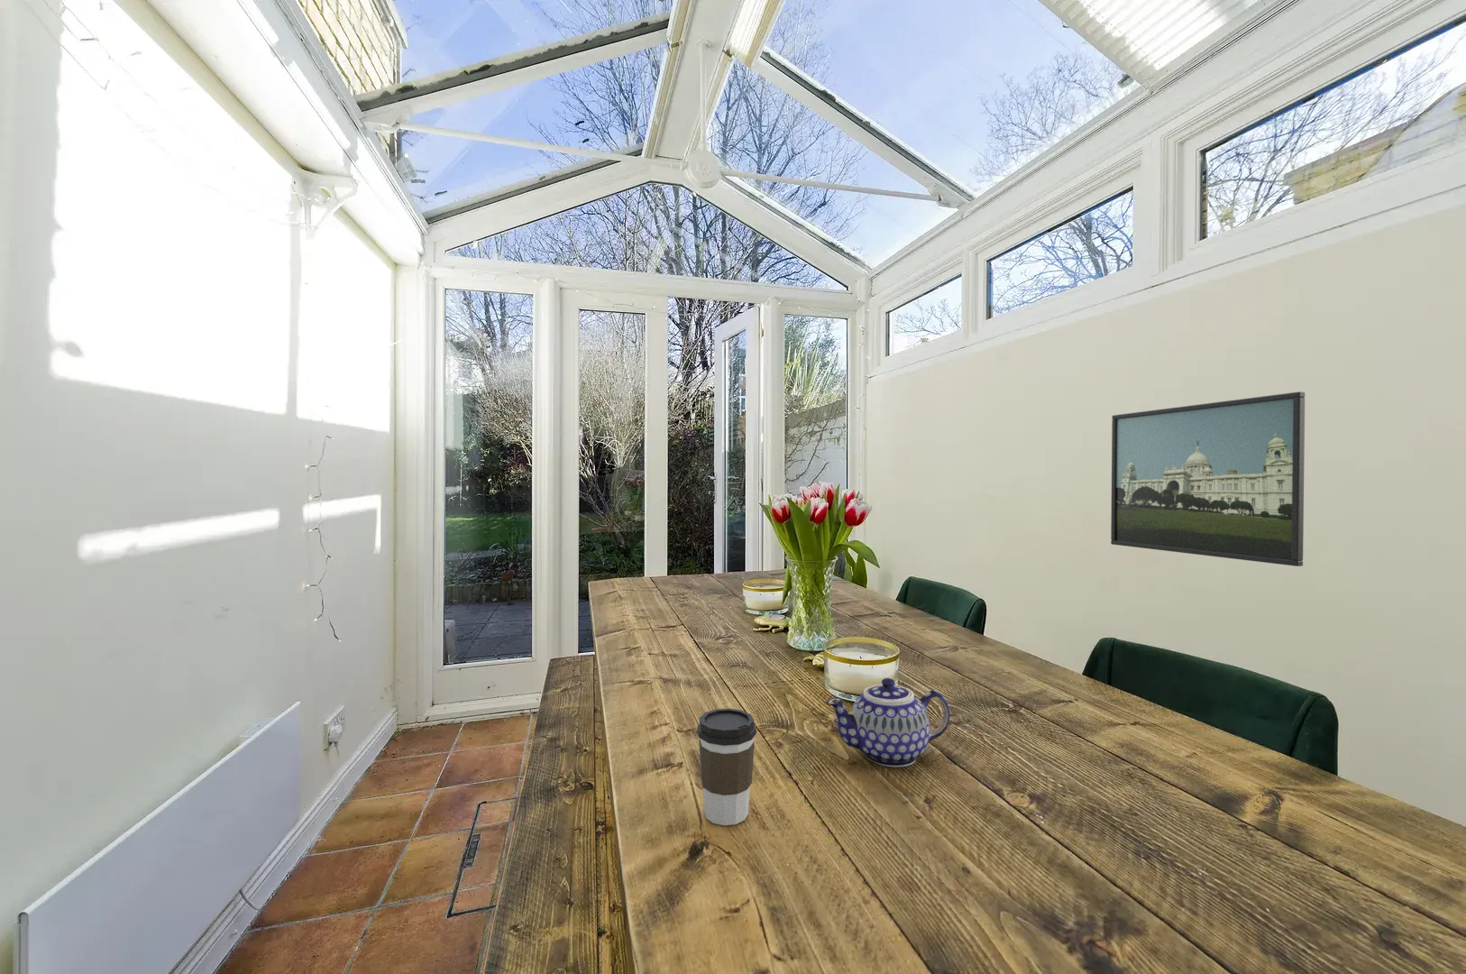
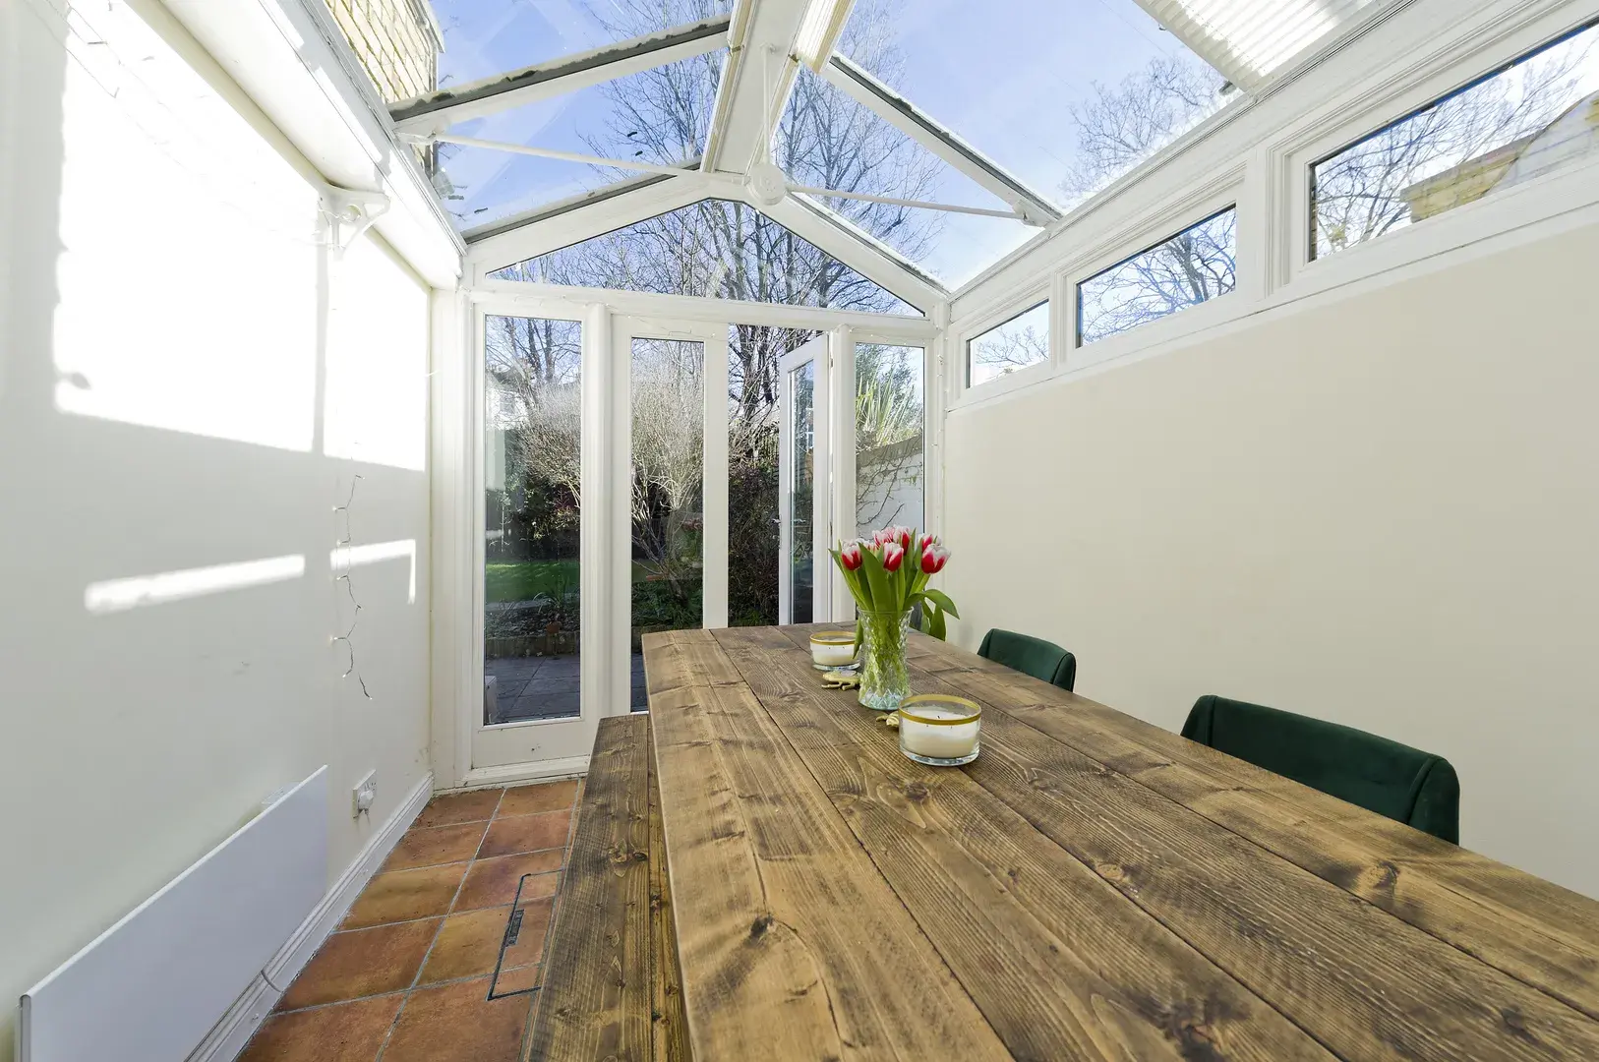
- coffee cup (726, 765)
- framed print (1193, 479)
- teapot (888, 716)
